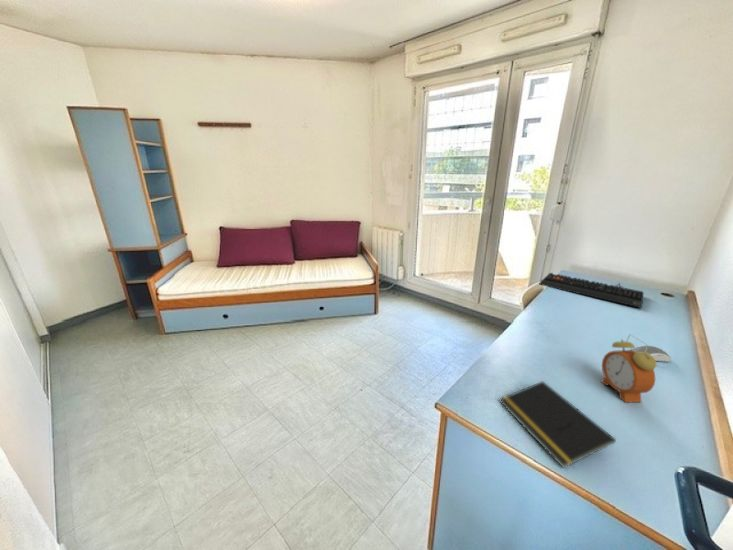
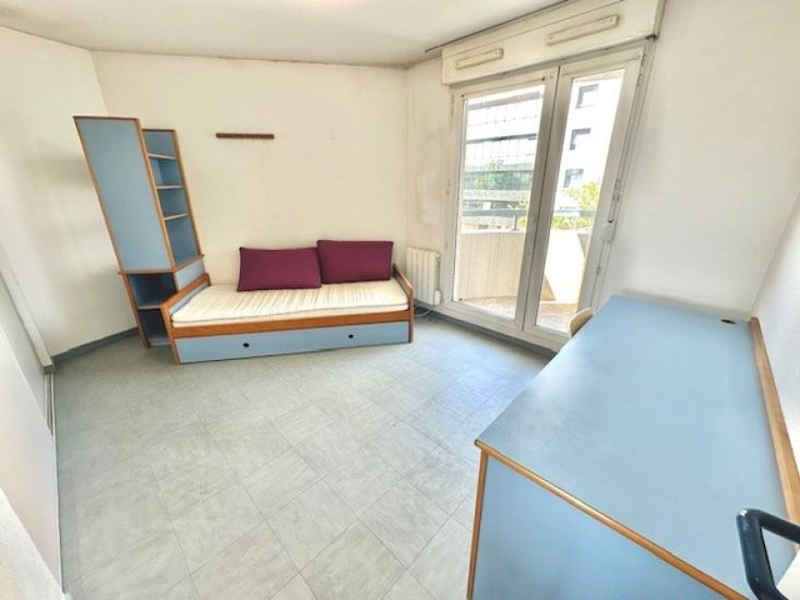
- computer mouse (651, 352)
- keyboard (591, 284)
- alarm clock (628, 366)
- notepad (551, 418)
